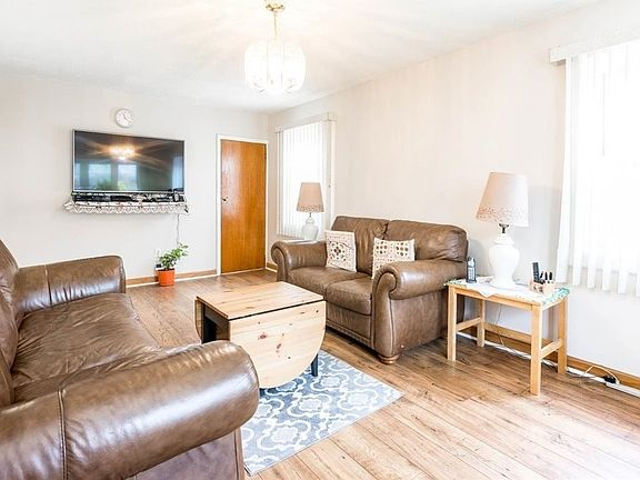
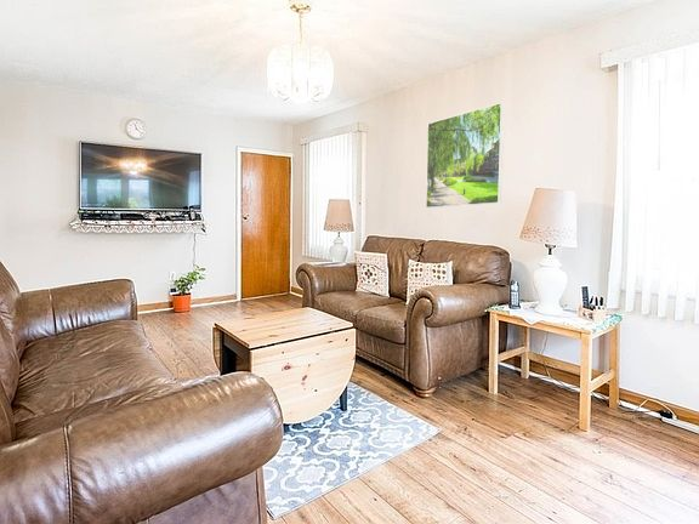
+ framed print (461, 160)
